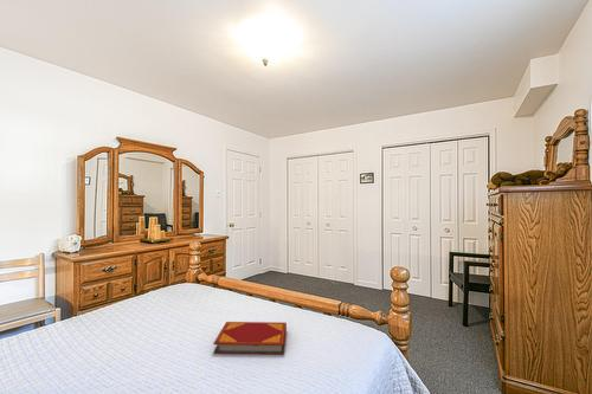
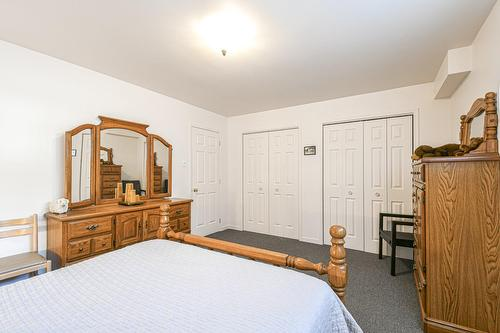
- hardback book (252, 336)
